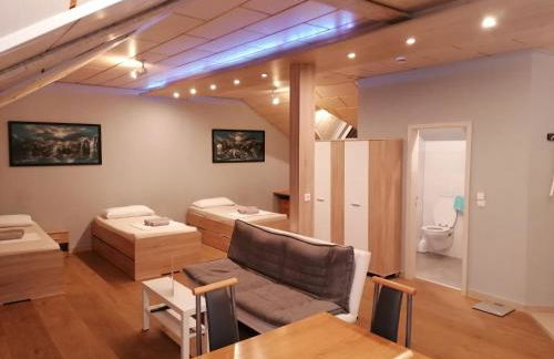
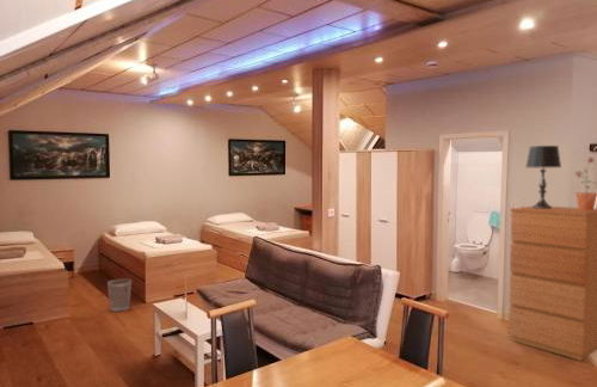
+ wastebasket (119, 295)
+ table lamp (542, 177)
+ dresser (558, 276)
+ potted plant (583, 182)
